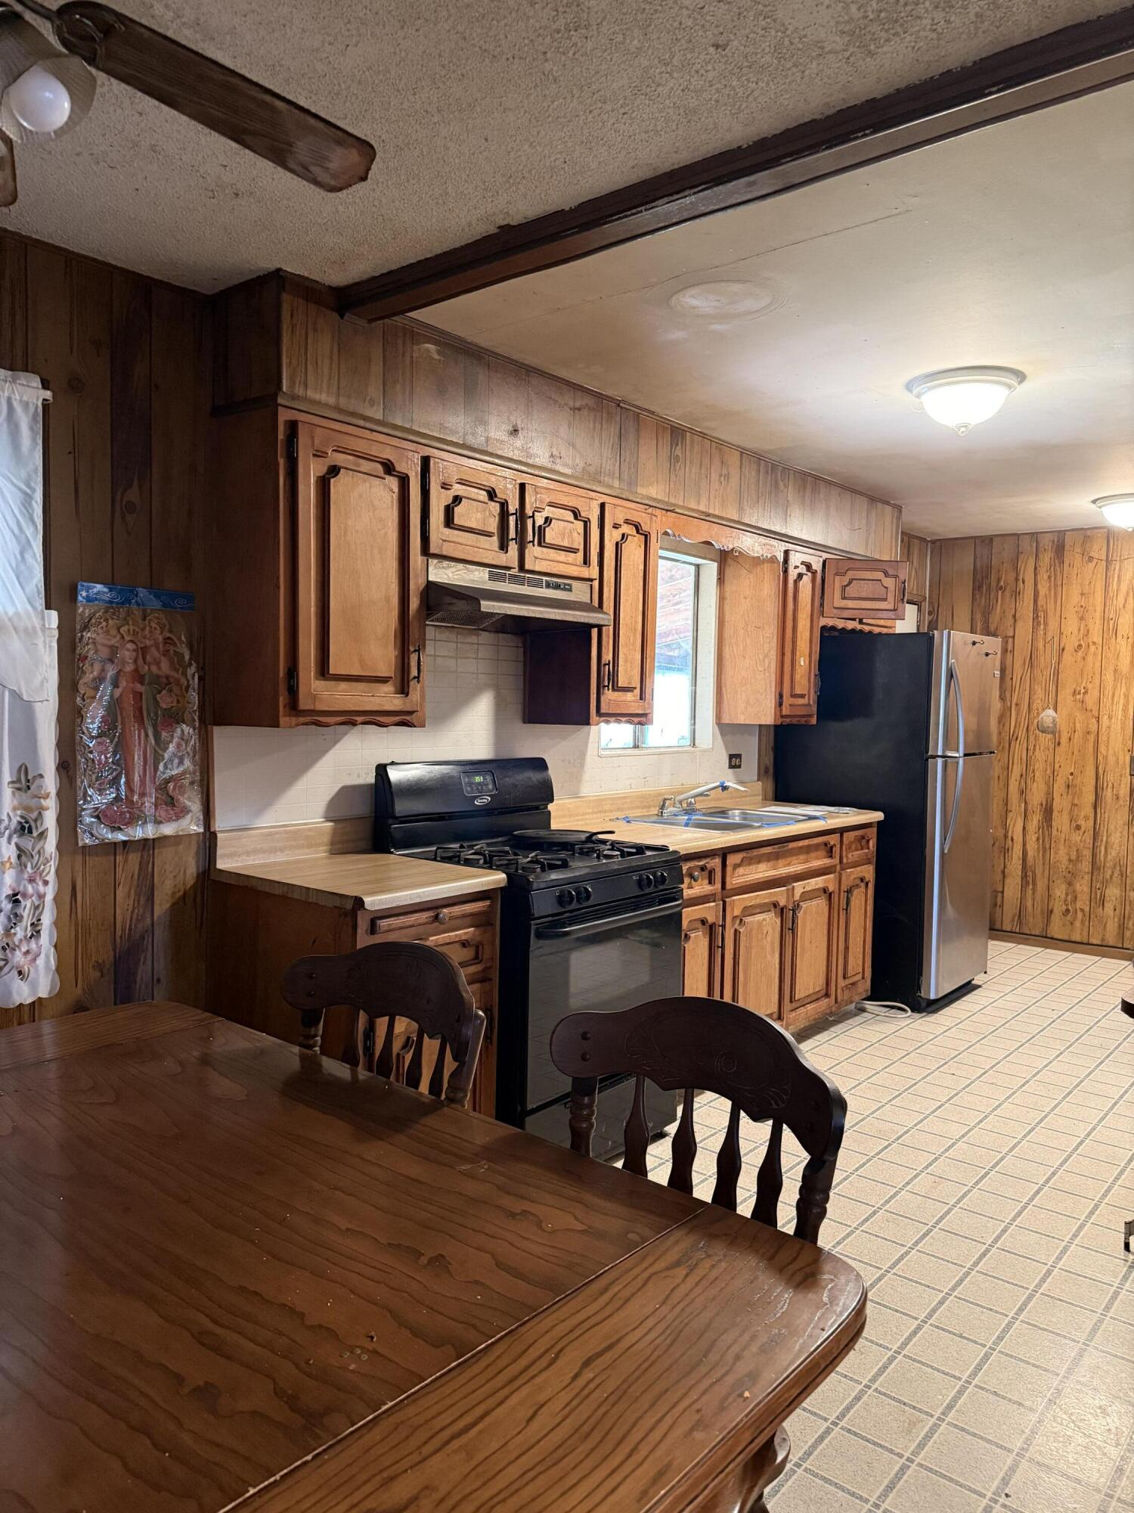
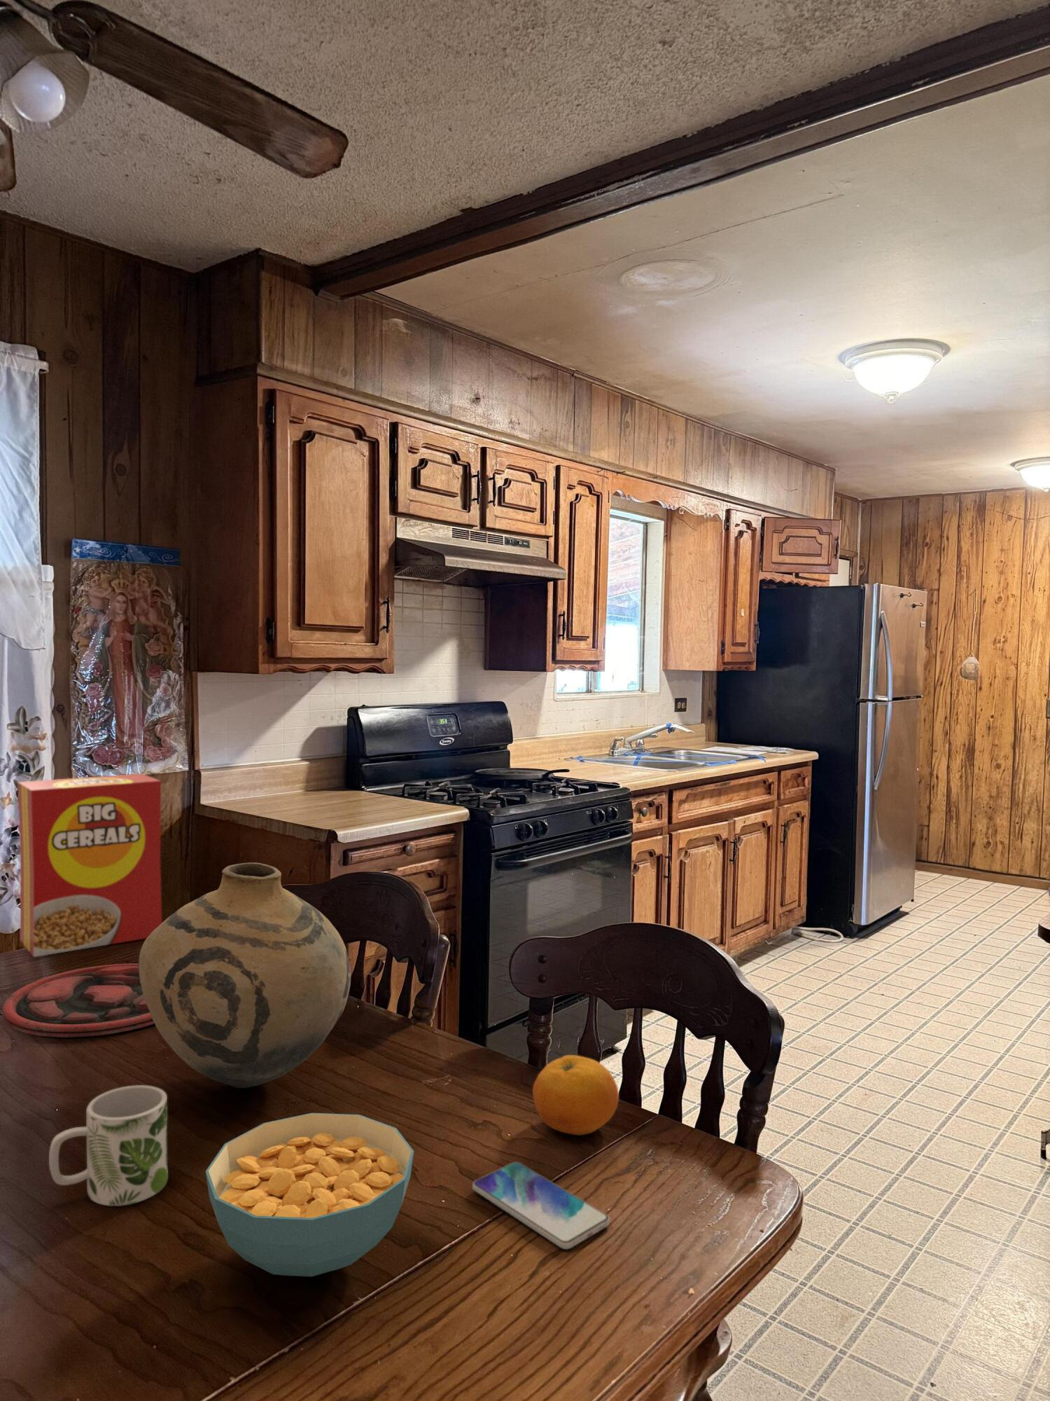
+ fruit (576, 1093)
+ cereal box (92, 859)
+ cereal bowl (311, 1208)
+ mug (109, 1148)
+ smartphone (539, 1202)
+ vase (249, 976)
+ plate (105, 996)
